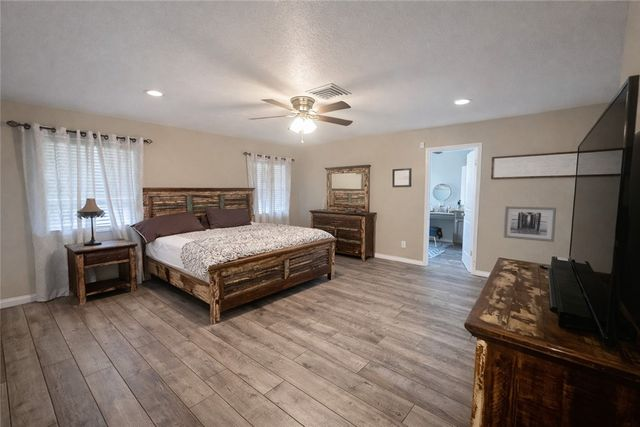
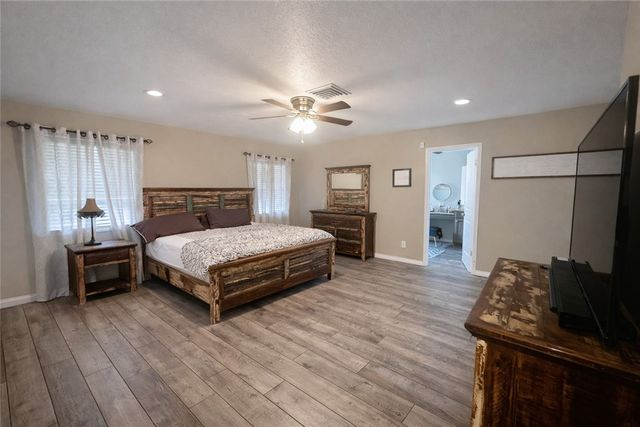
- wall art (528, 223)
